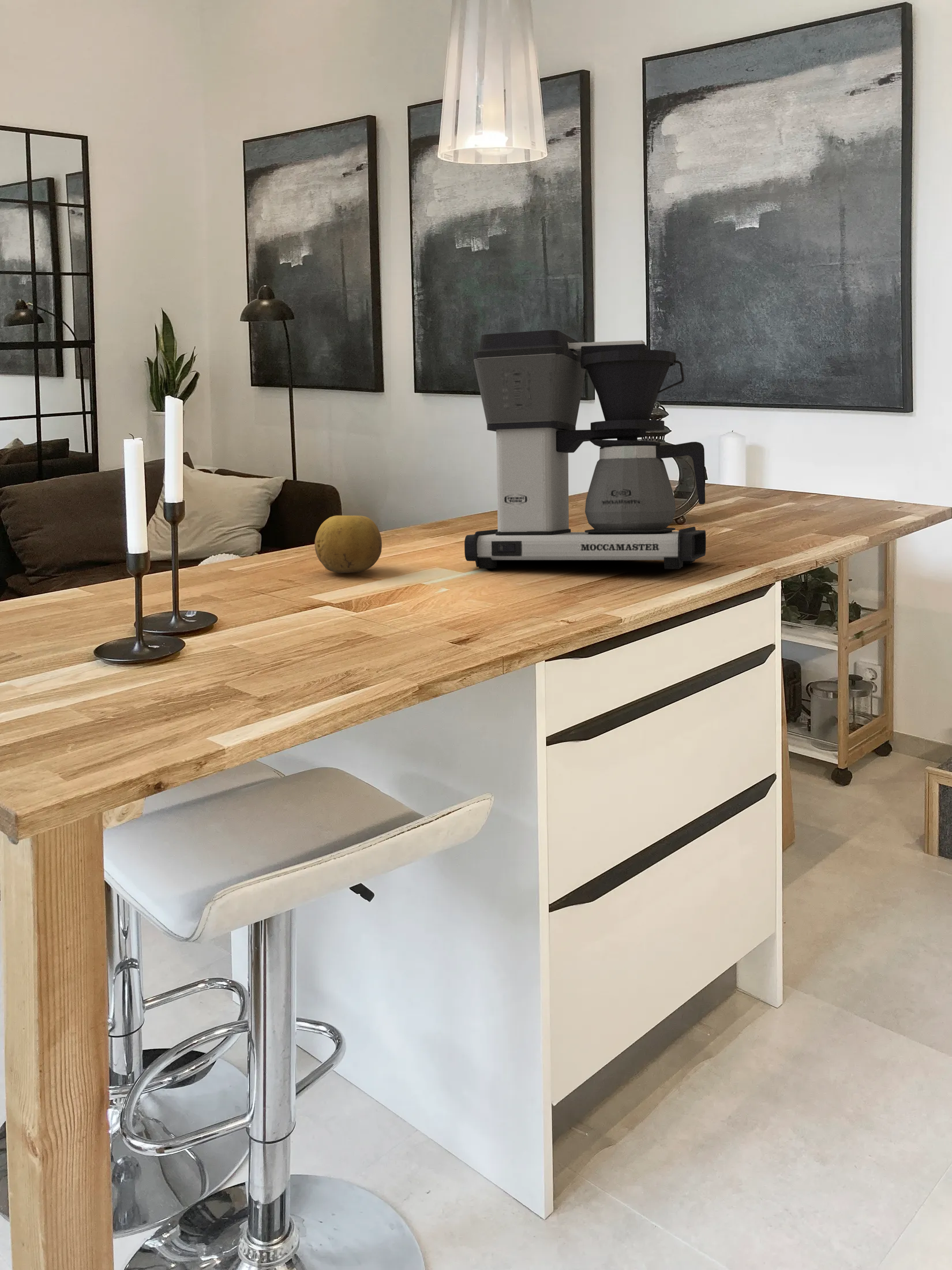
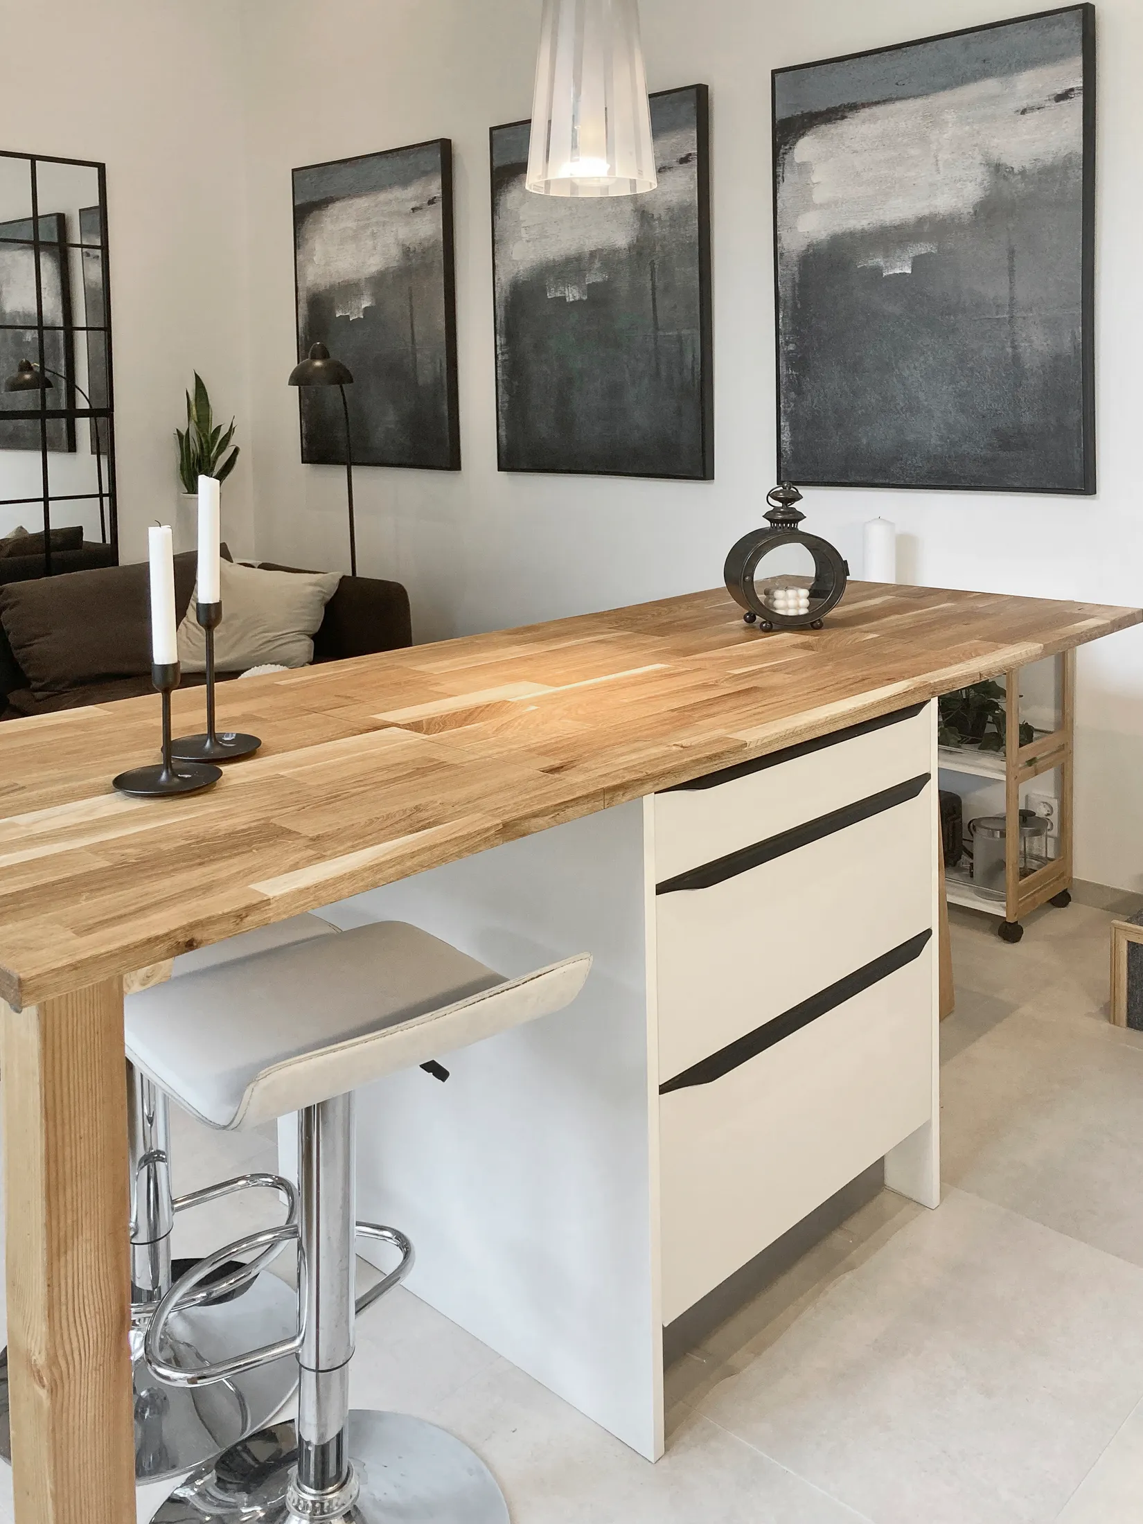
- fruit (348, 544)
- coffee maker (594, 444)
